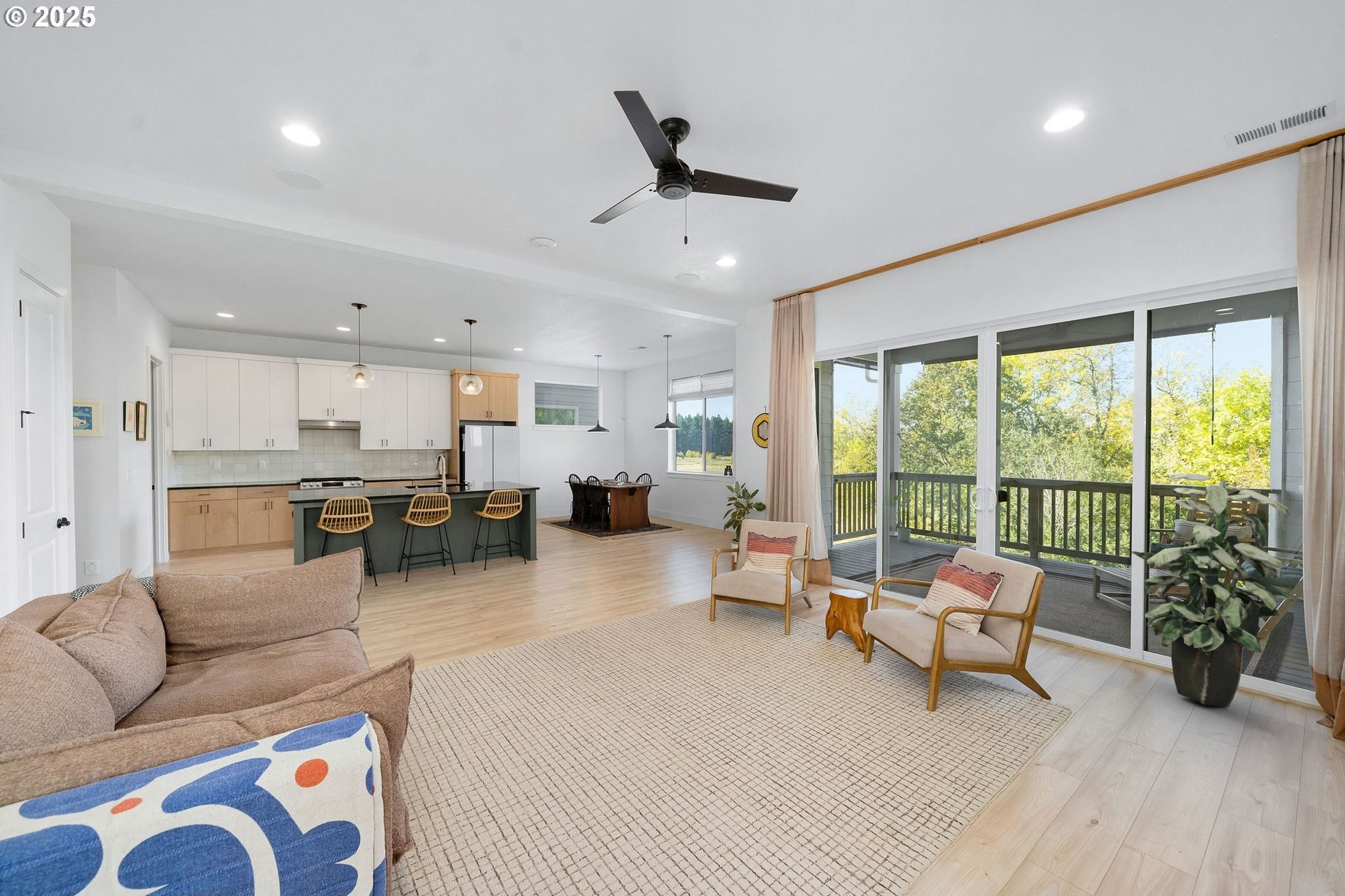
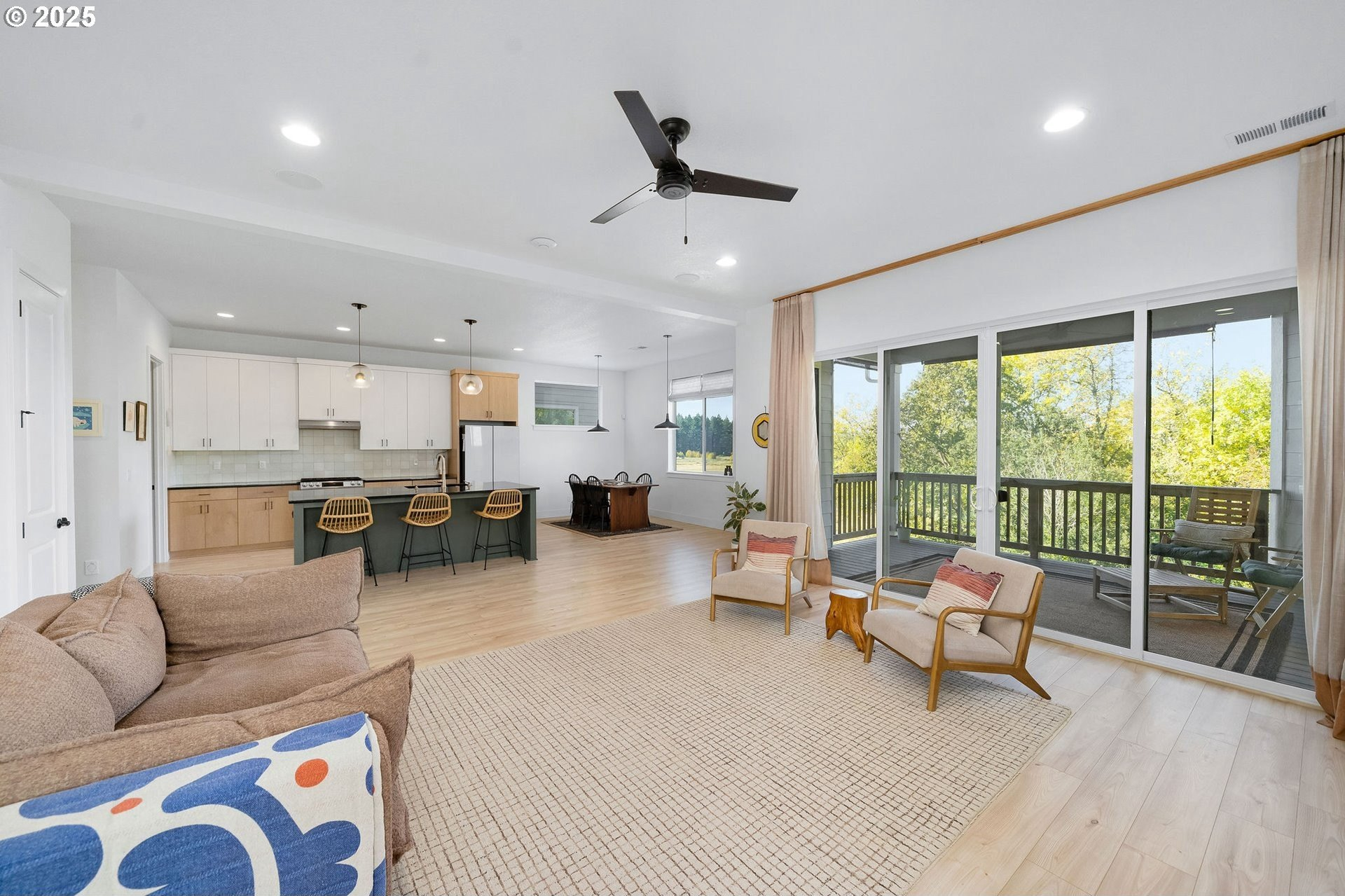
- indoor plant (1204, 586)
